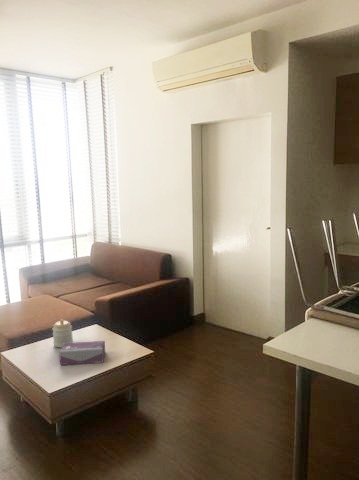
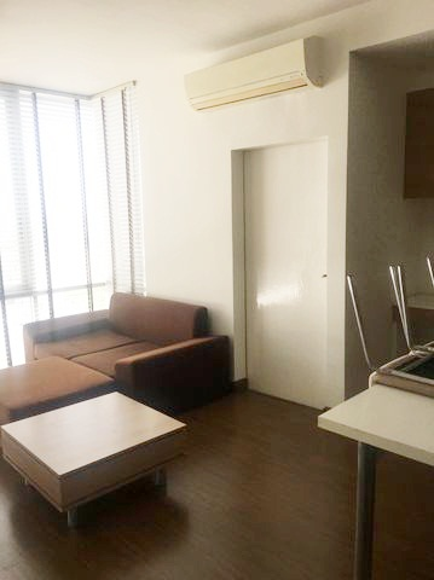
- tissue box (83, 351)
- jar (62, 331)
